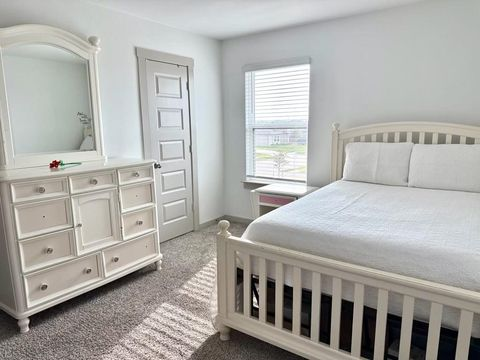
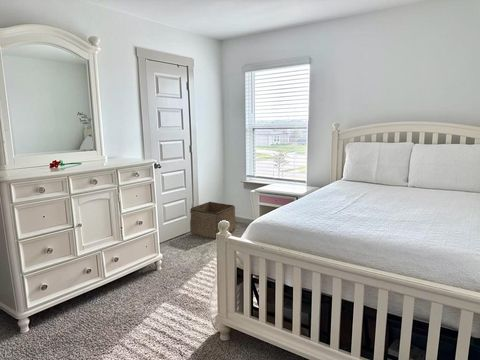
+ storage bin (212, 219)
